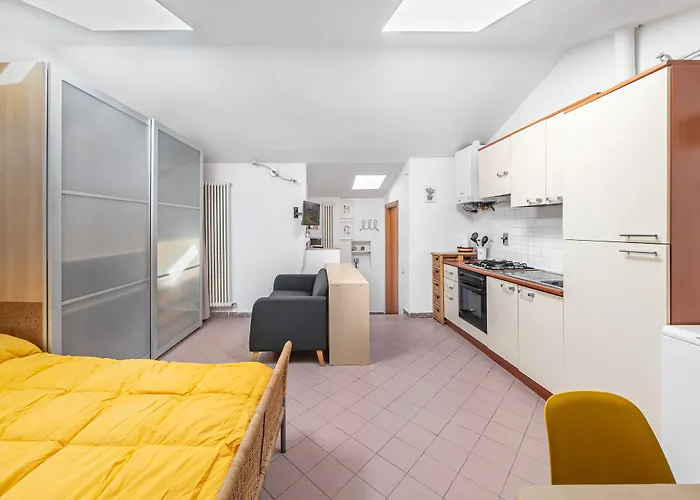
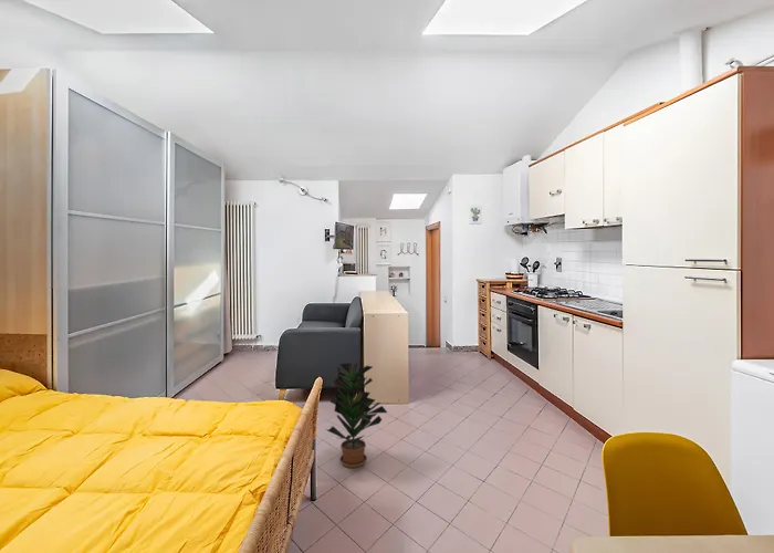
+ potted plant (358, 414)
